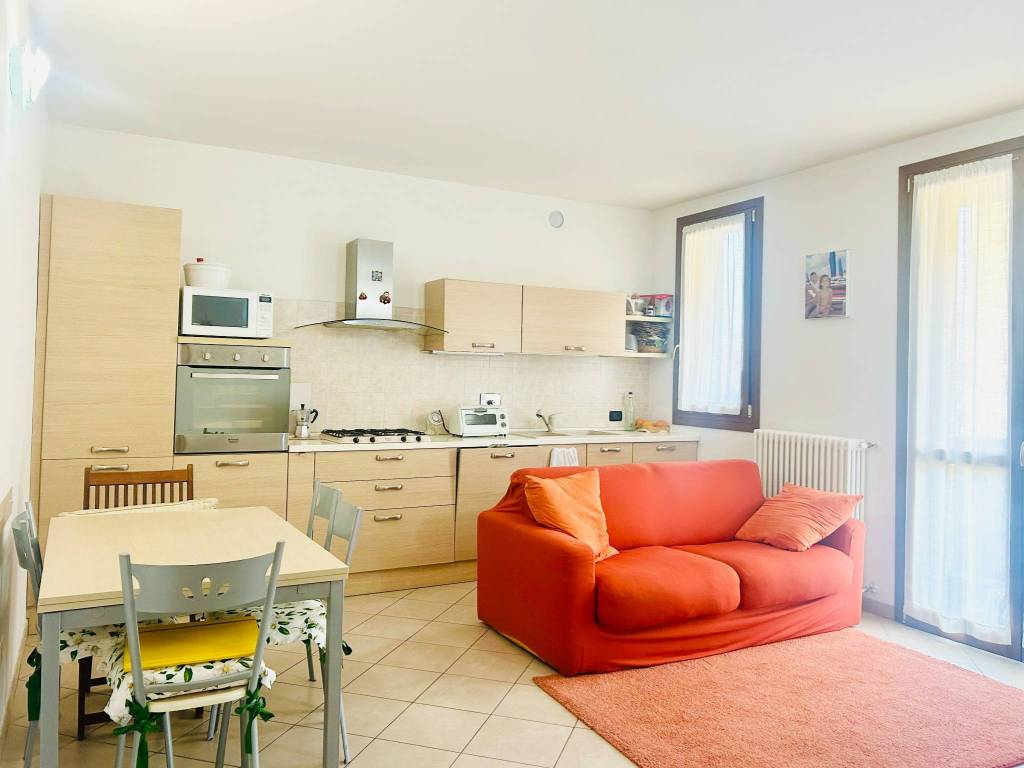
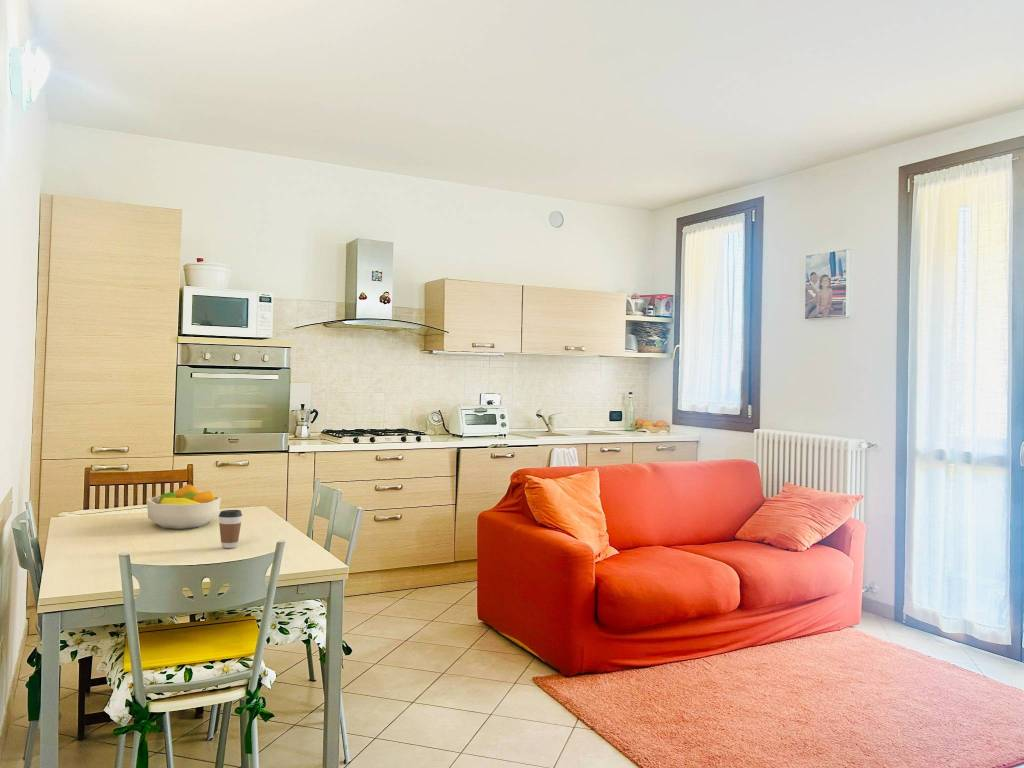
+ fruit bowl (184, 505)
+ coffee cup (230, 528)
